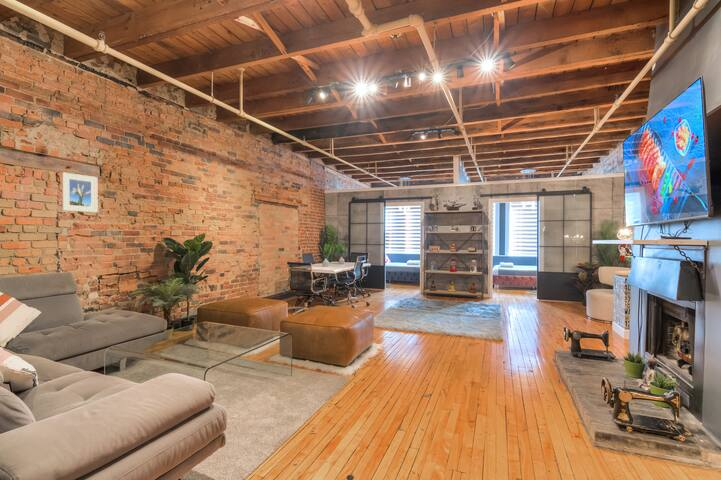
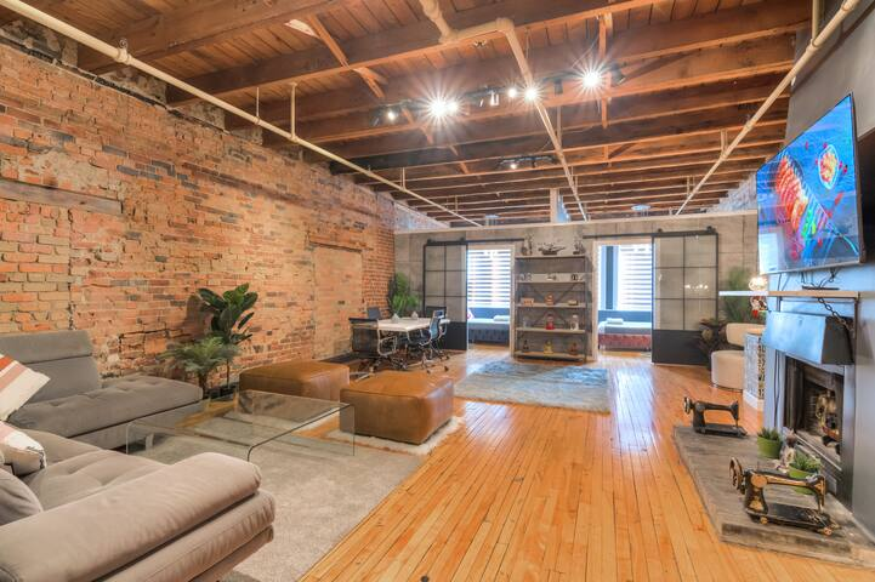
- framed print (80, 193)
